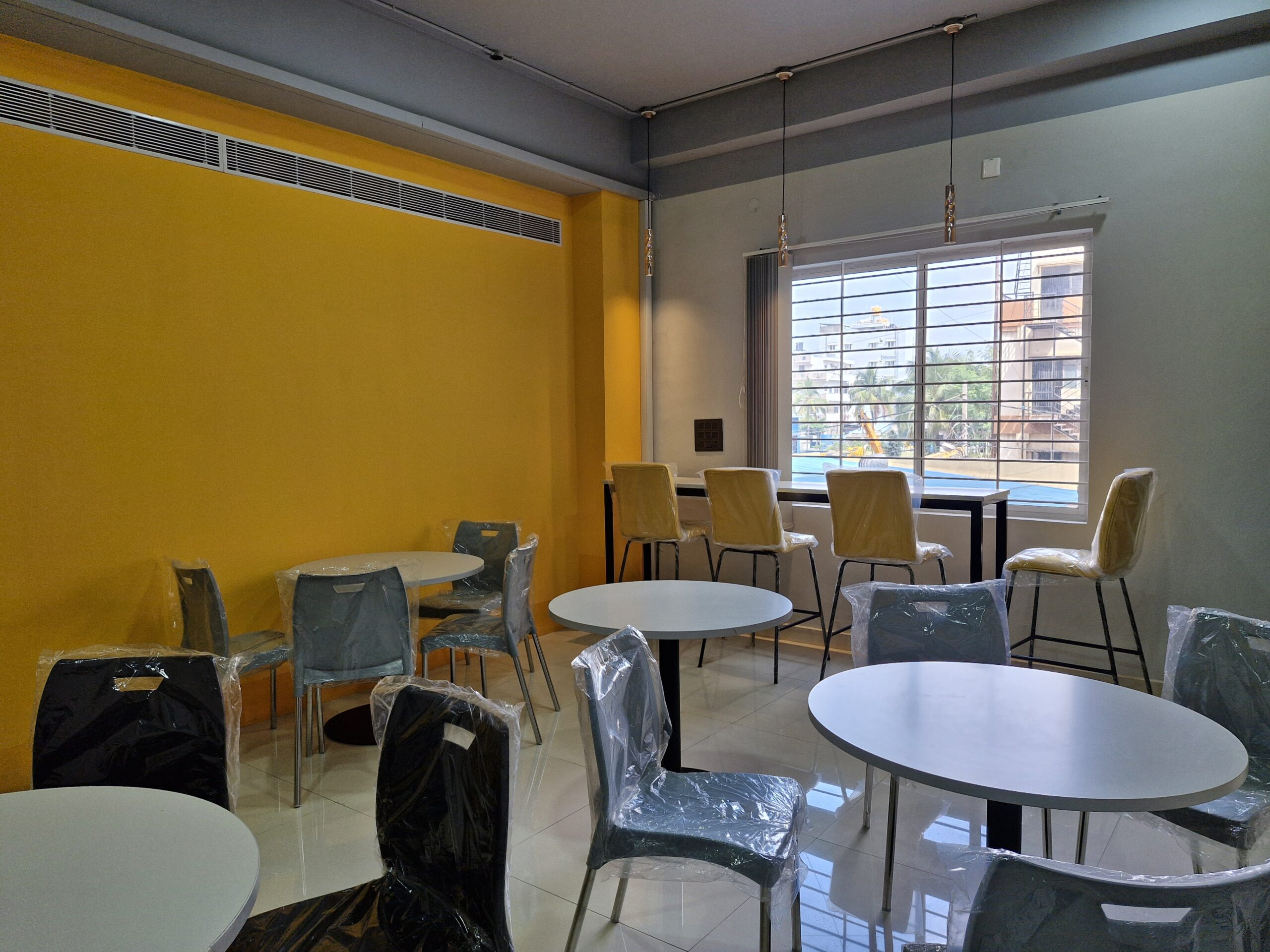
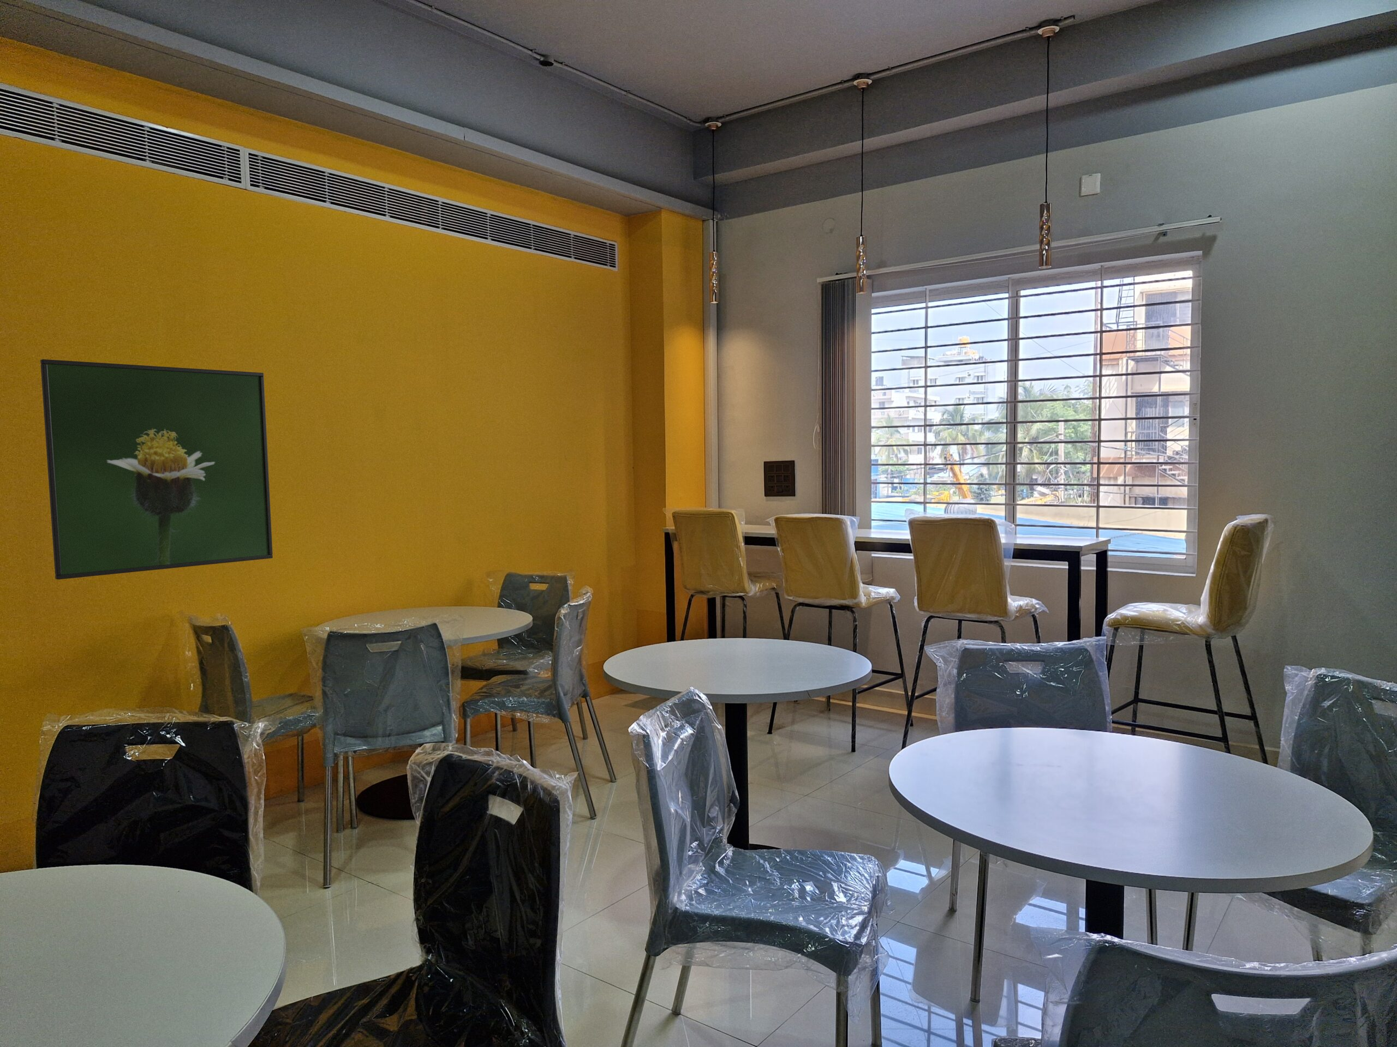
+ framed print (167, 467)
